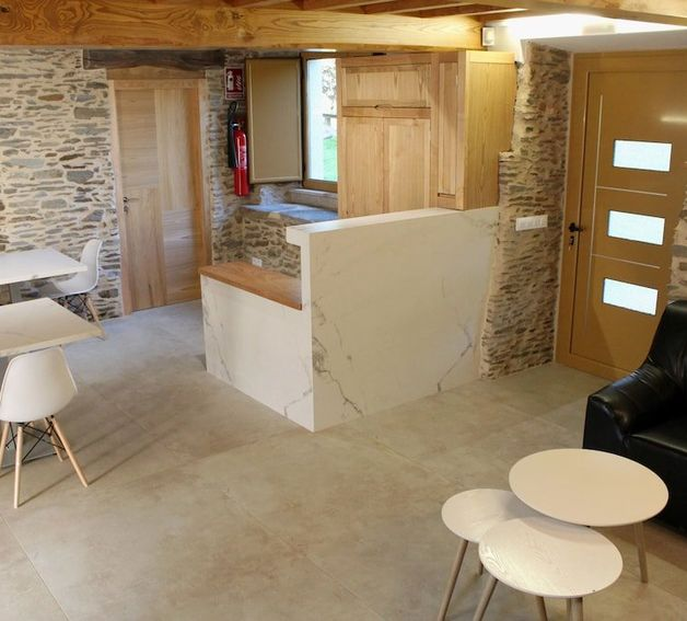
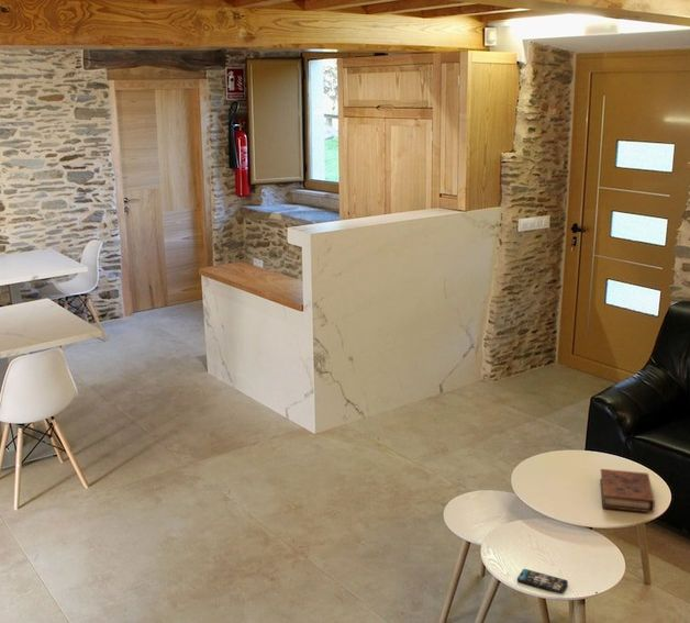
+ smartphone (542, 580)
+ book (625, 489)
